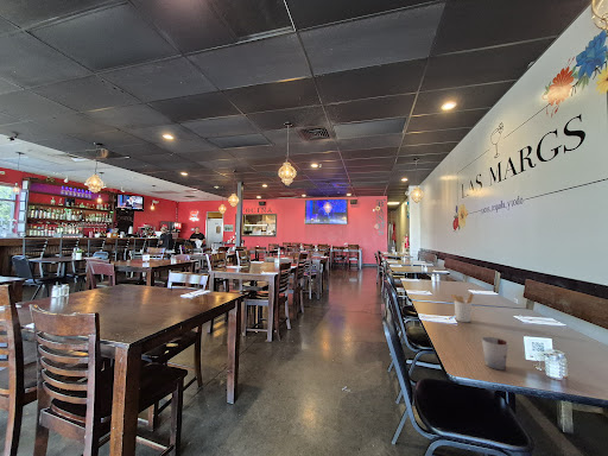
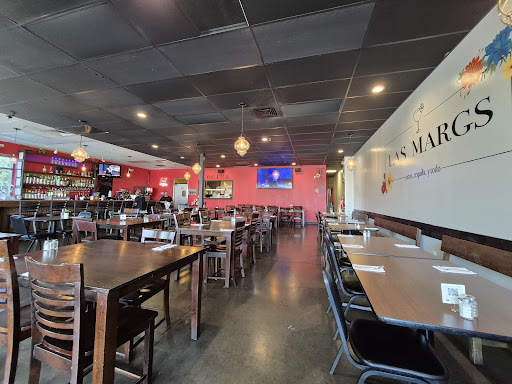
- utensil holder (461, 306)
- cup (495, 352)
